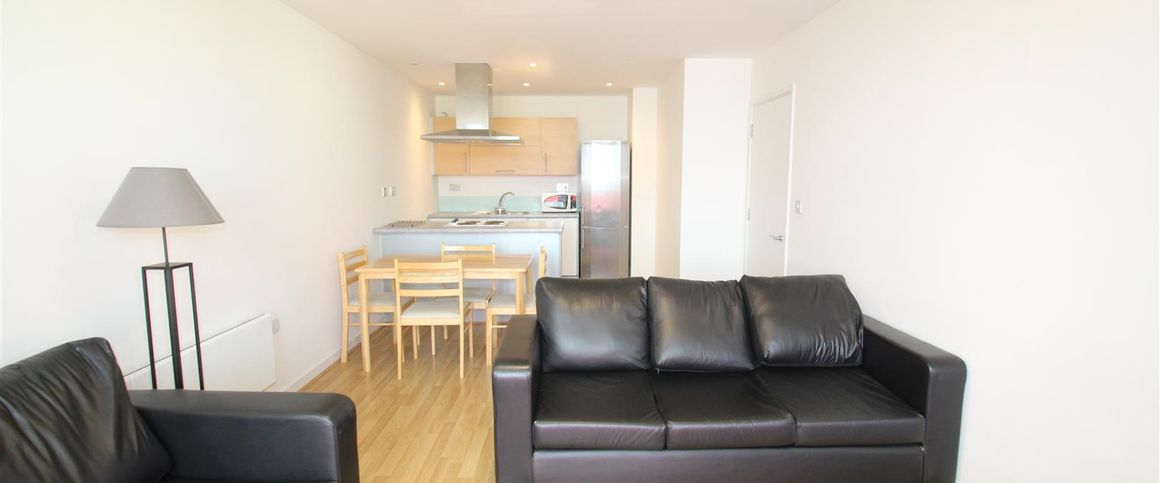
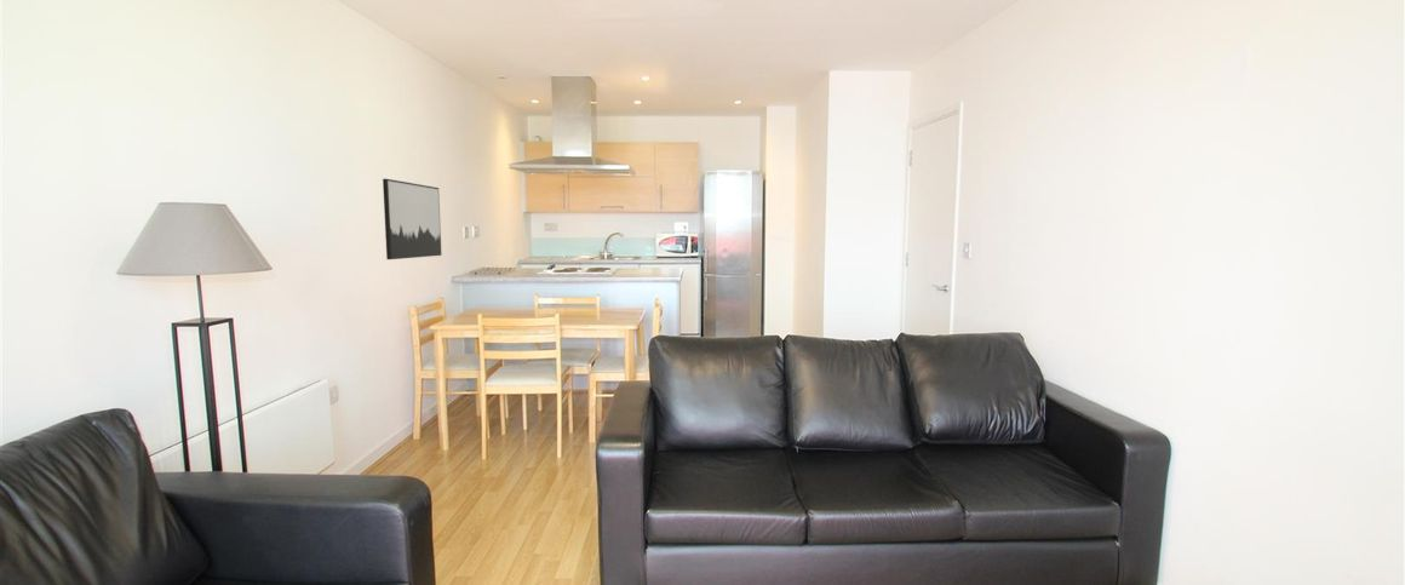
+ wall art (414, 220)
